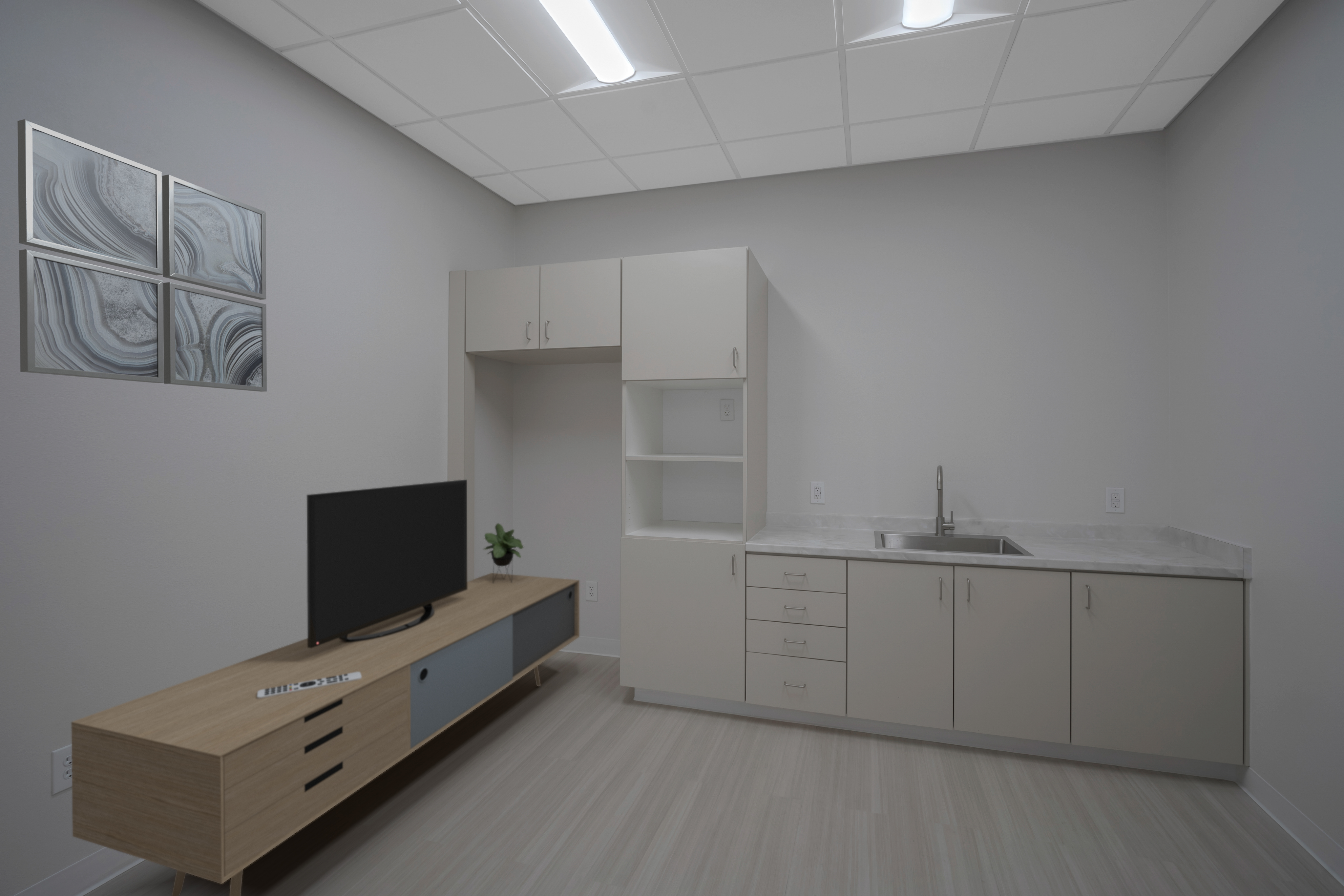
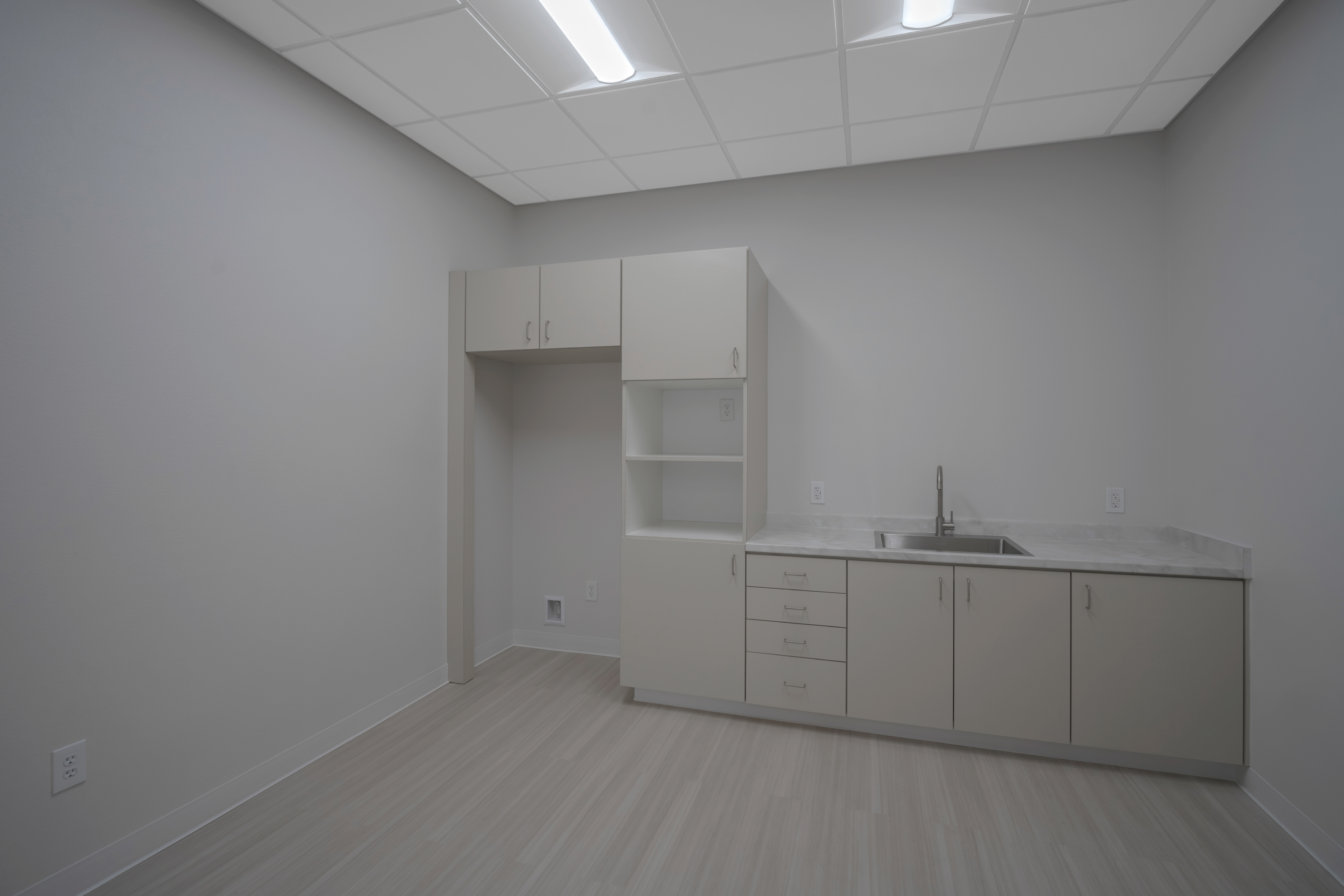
- media console (408, 622)
- wall art (163, 277)
